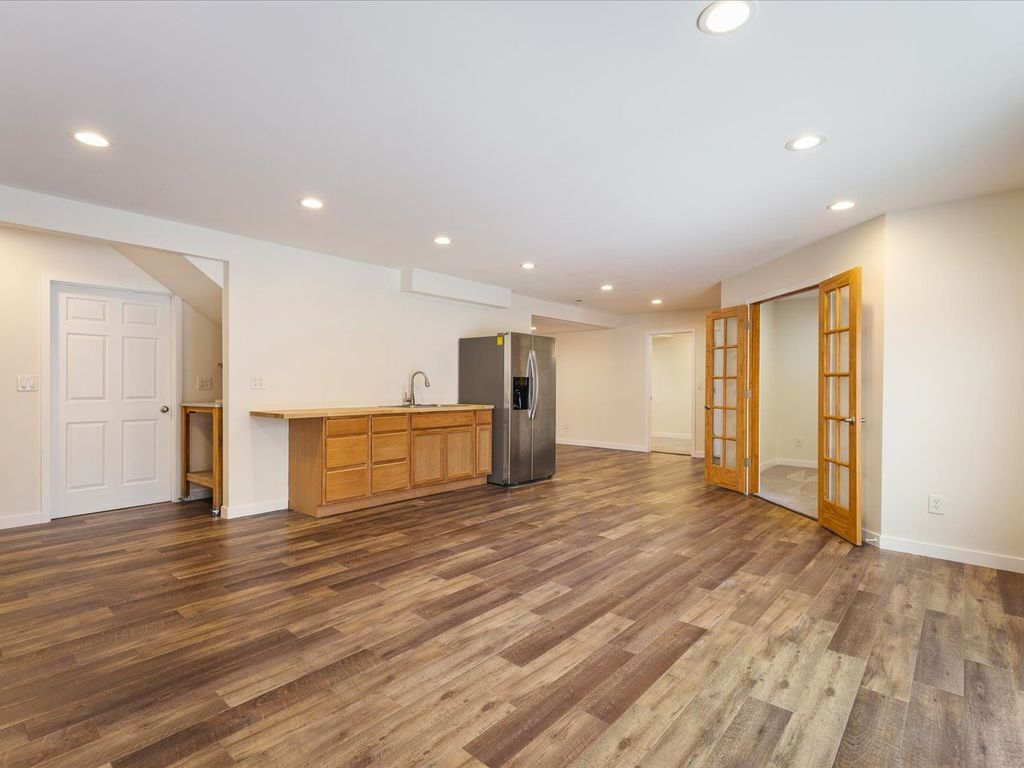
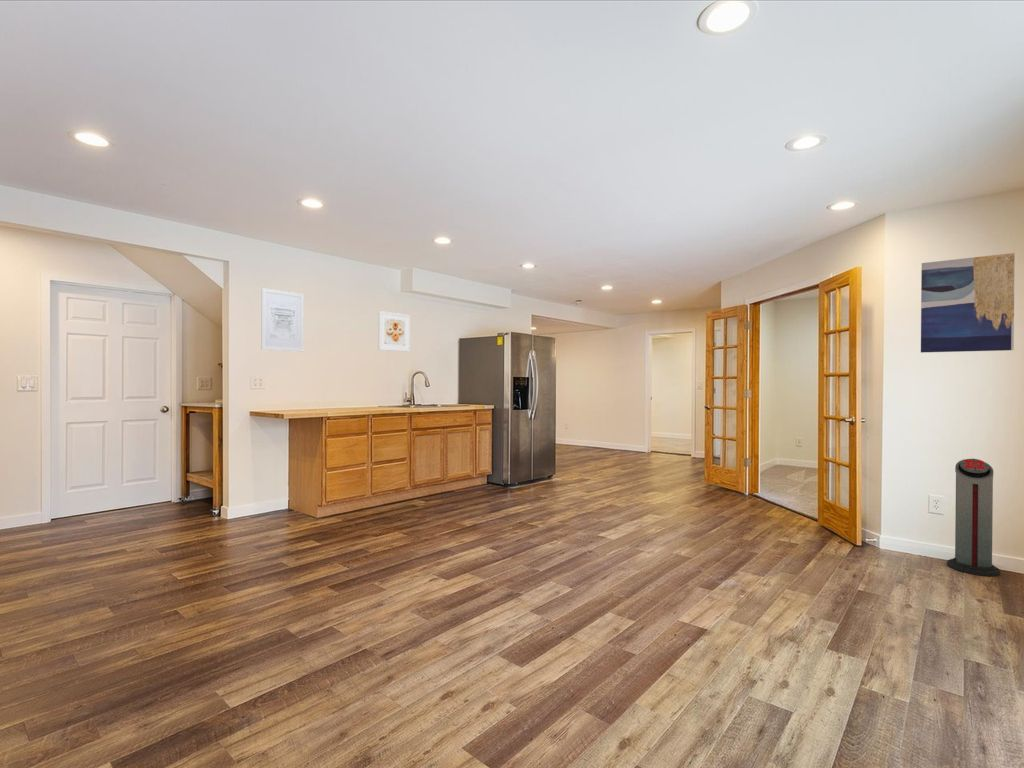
+ wall art (283, 320)
+ wall art (965, 304)
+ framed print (394, 332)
+ air purifier (973, 514)
